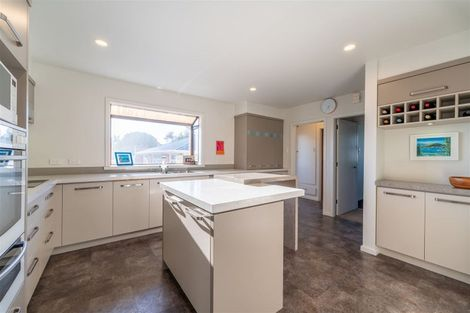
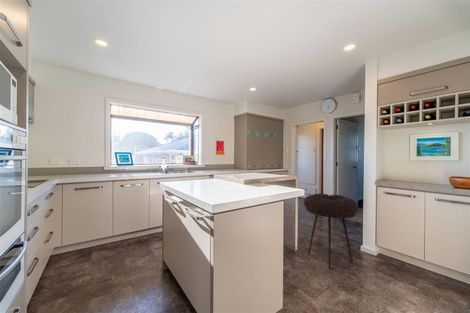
+ stool (329, 227)
